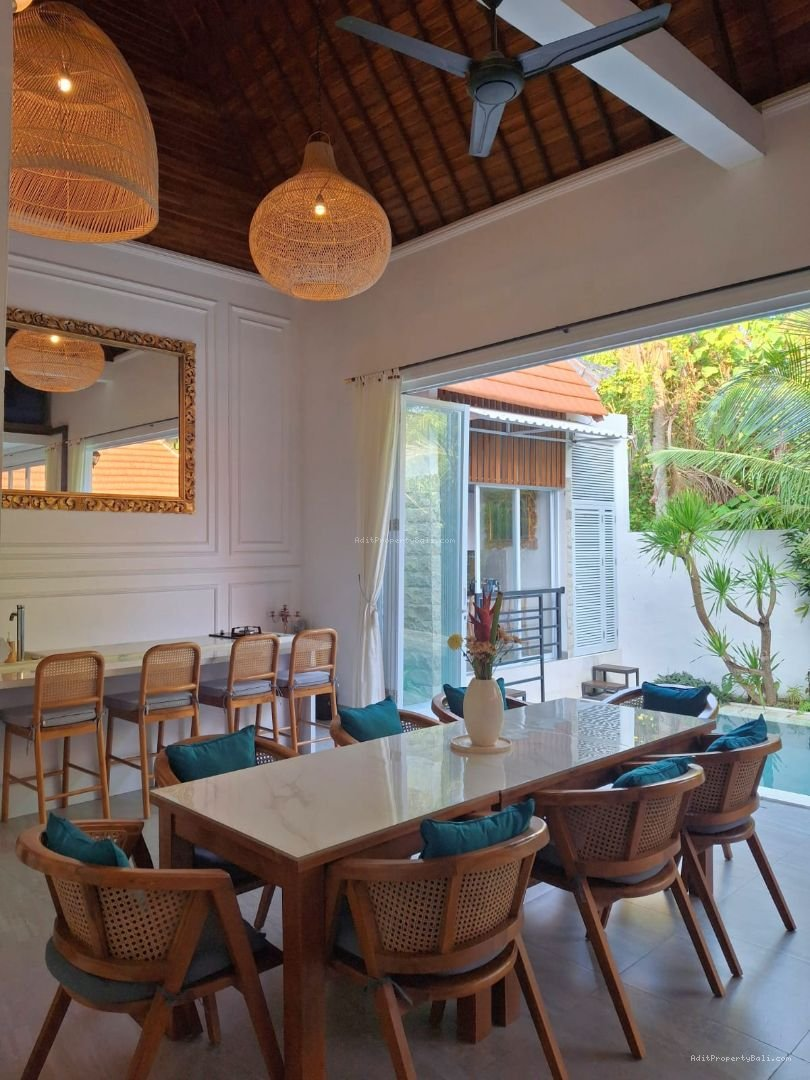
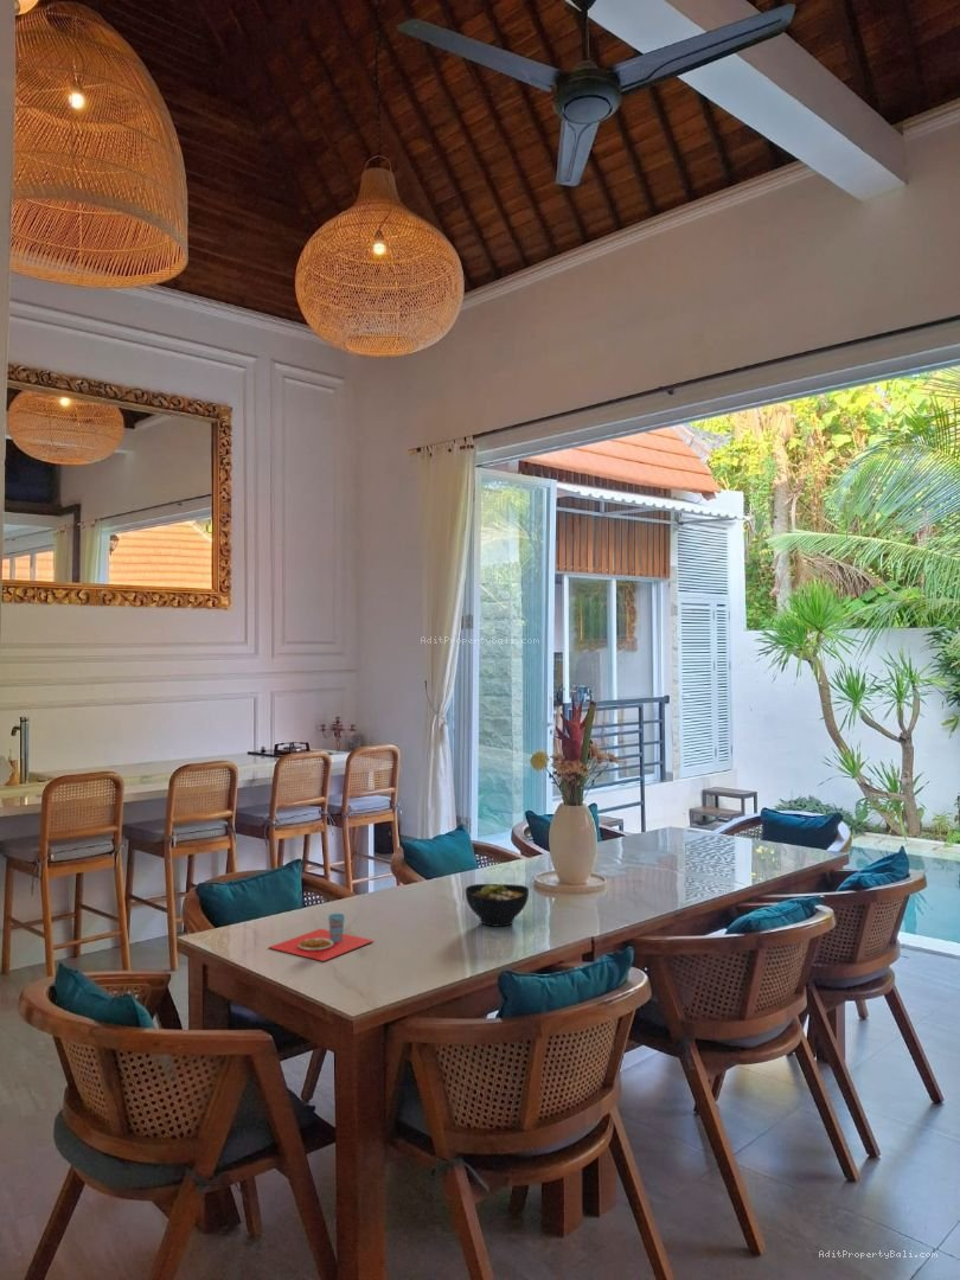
+ bowl (497, 903)
+ placemat (321, 932)
